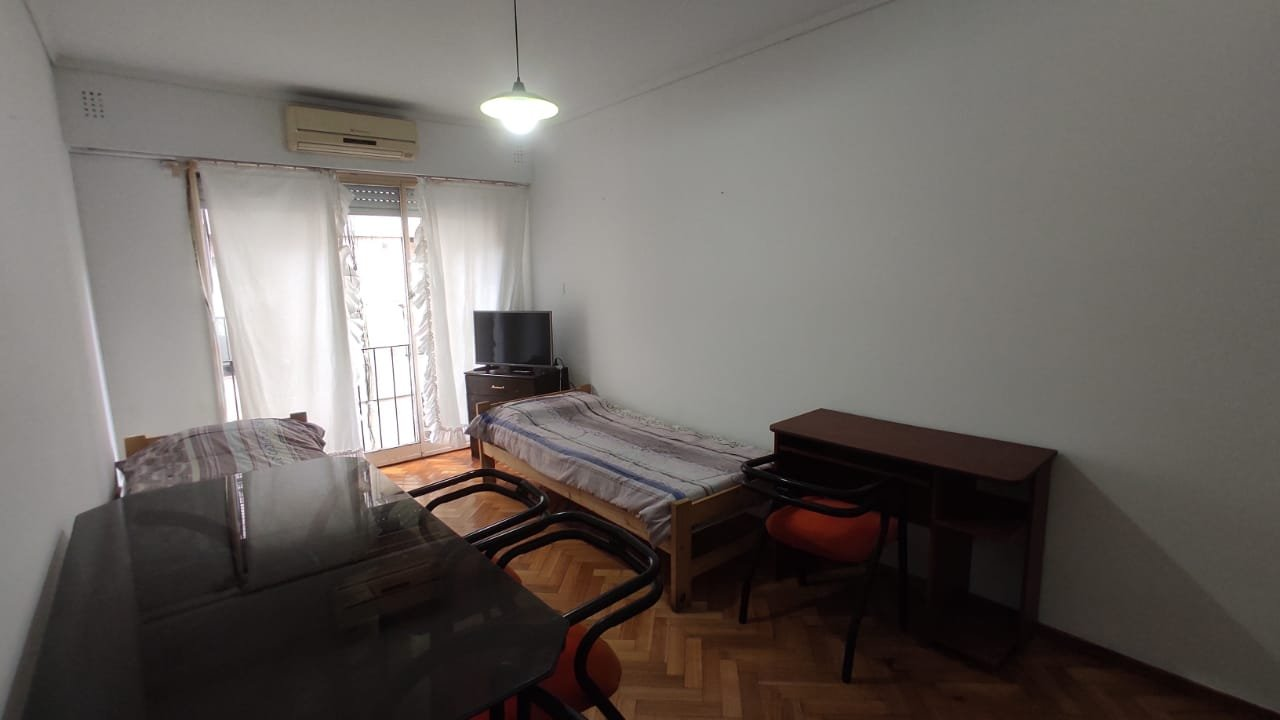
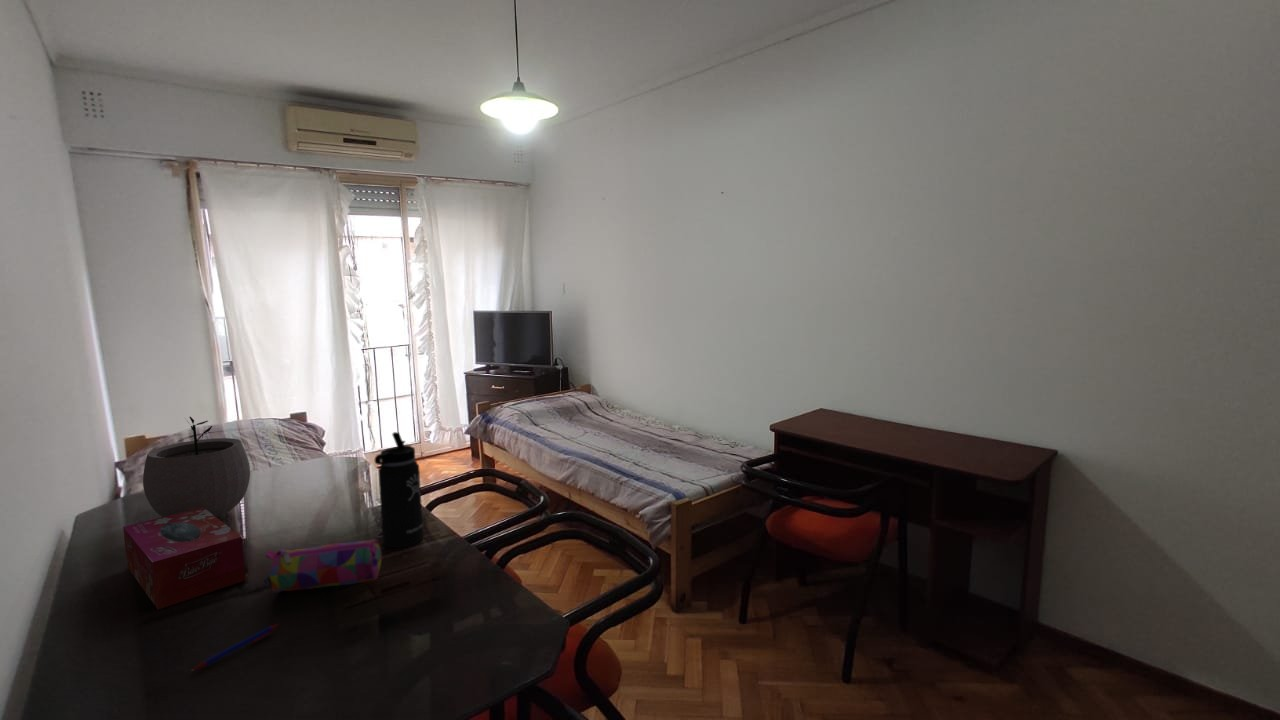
+ pen (236, 646)
+ thermos bottle (396, 487)
+ pencil case (325, 565)
+ tissue box (183, 552)
+ plant pot (198, 467)
